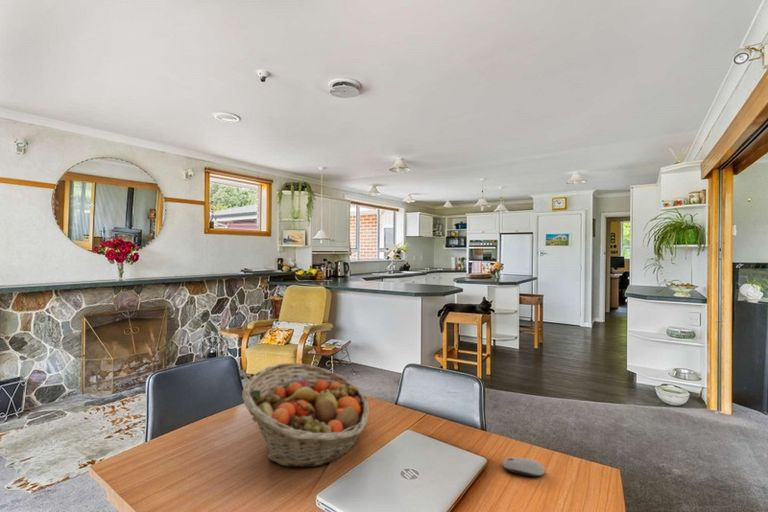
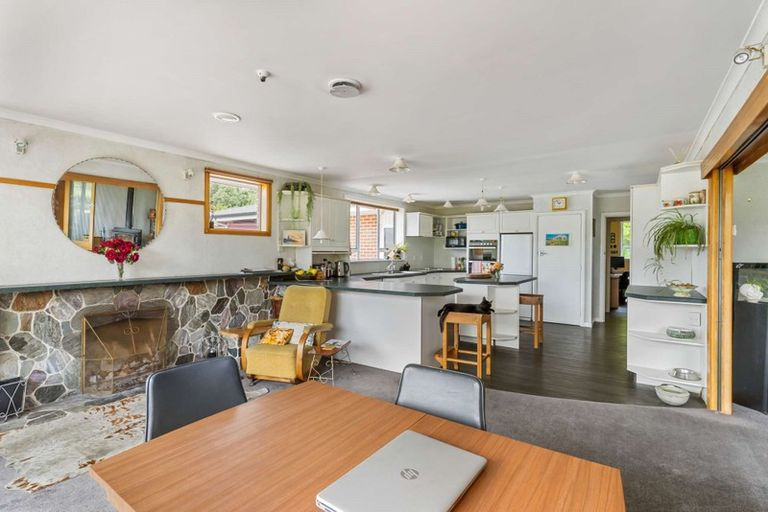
- fruit basket (309, 407)
- computer mouse (523, 464)
